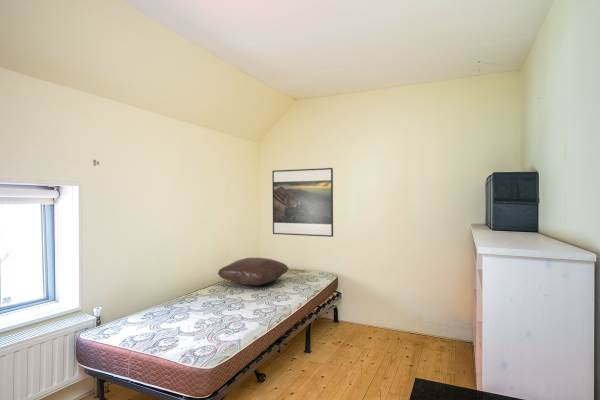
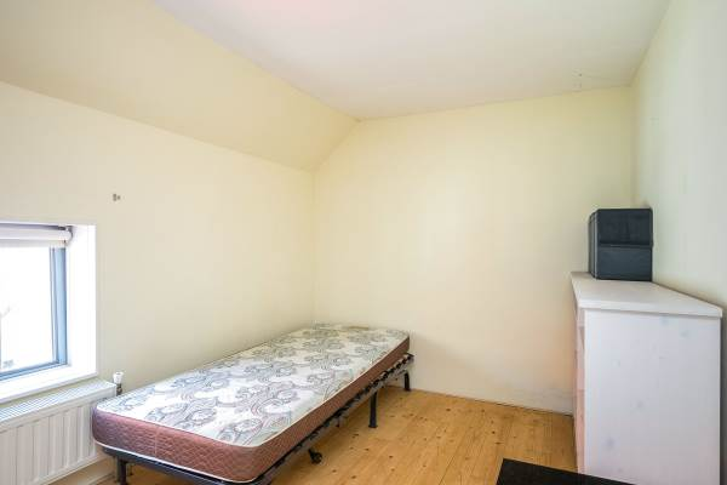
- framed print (301, 202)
- pillow (254, 271)
